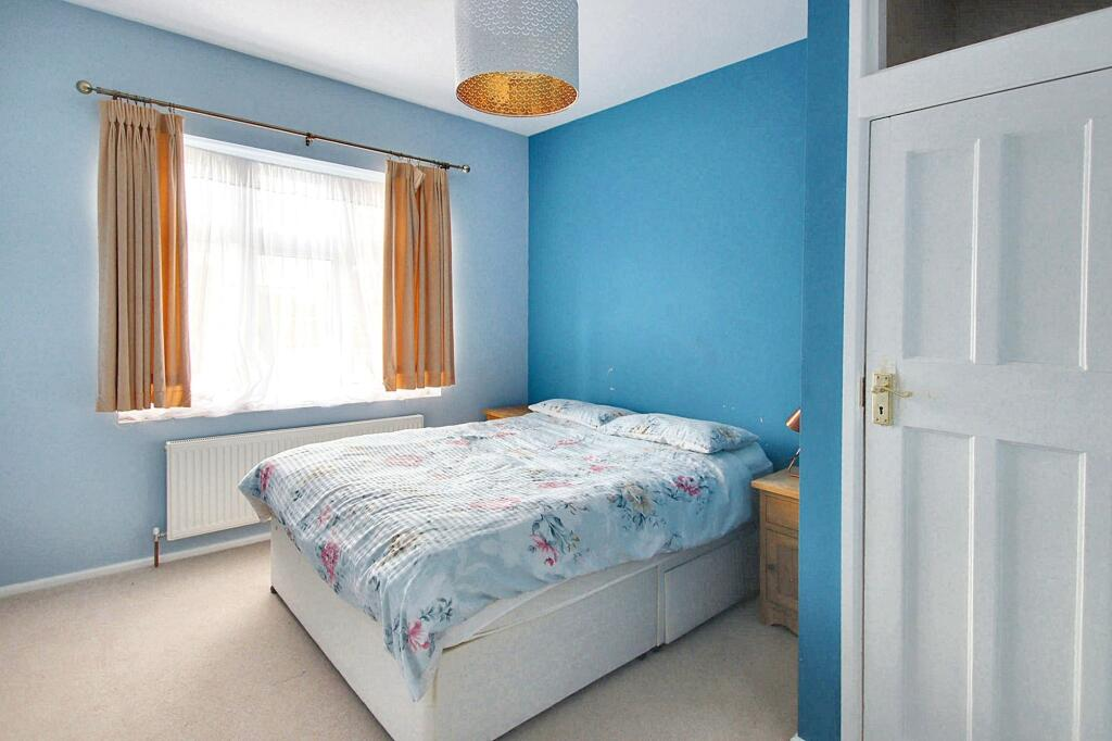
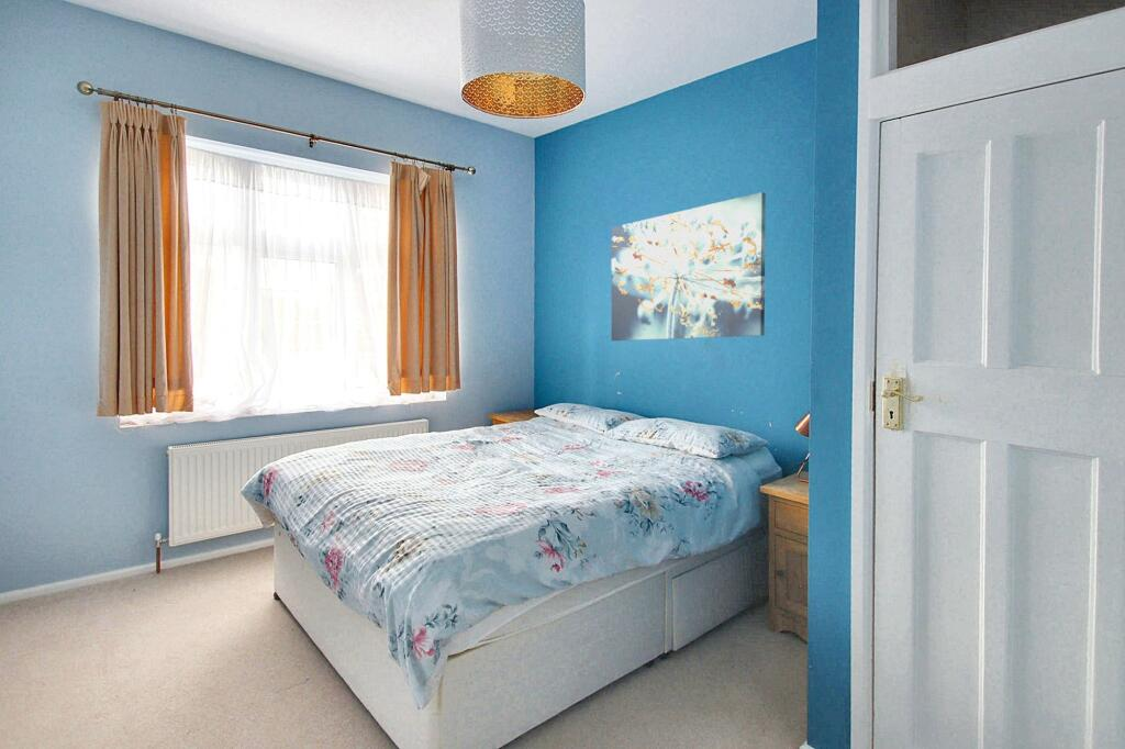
+ wall art (679, 275)
